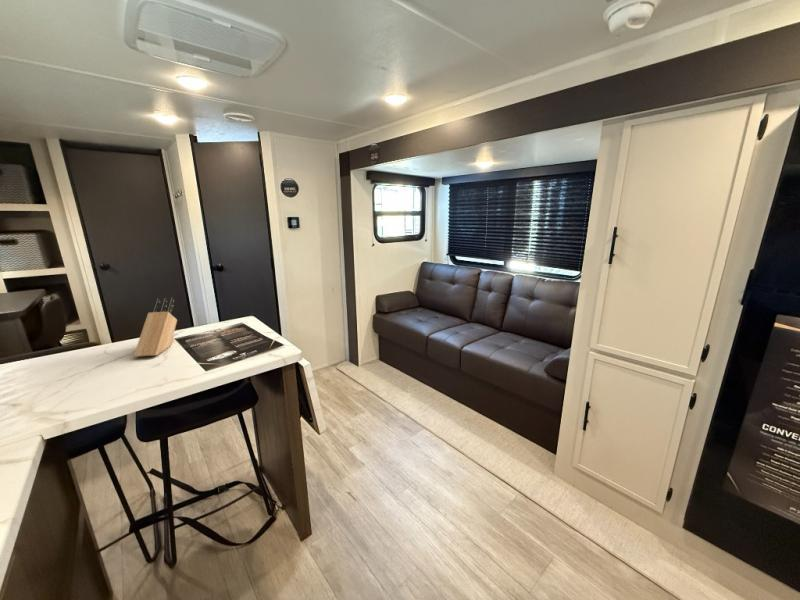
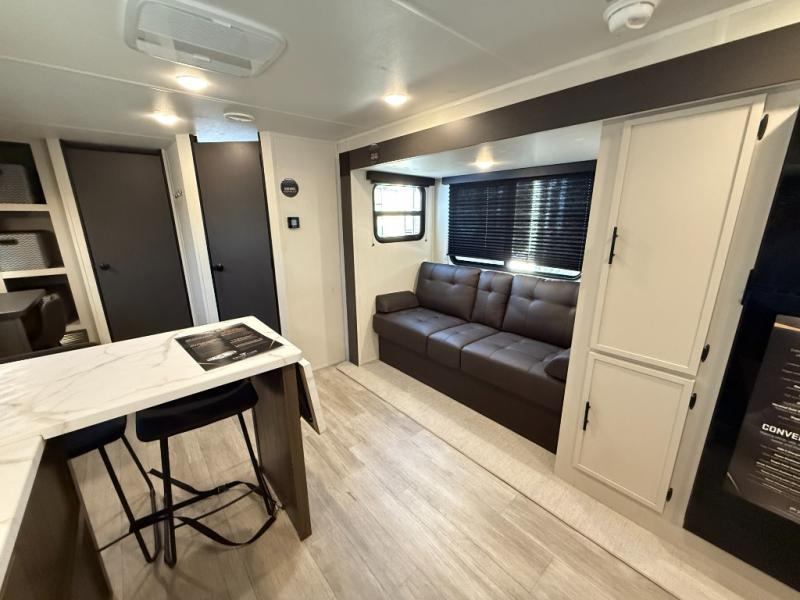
- knife block (157, 324)
